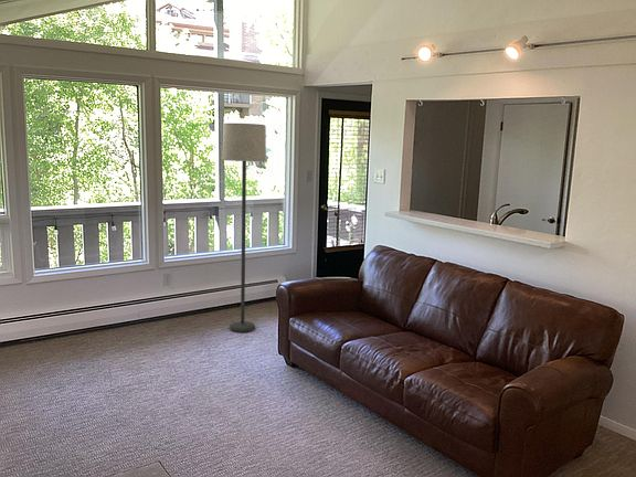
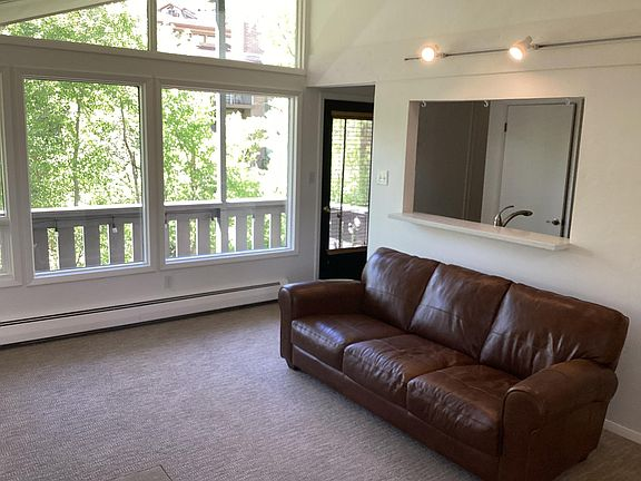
- lamp (243, 229)
